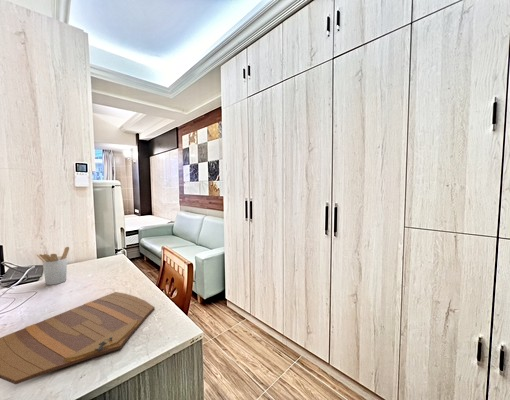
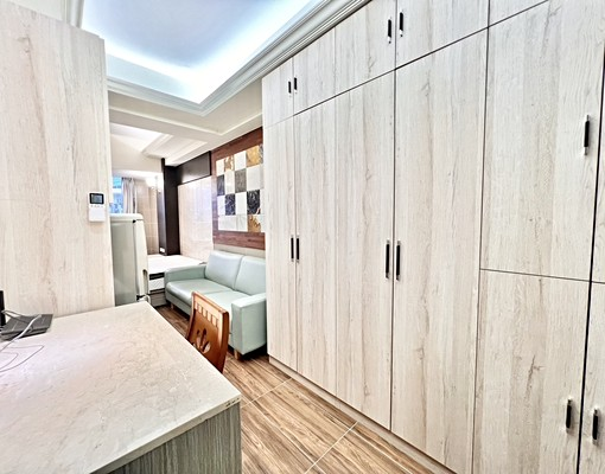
- cutting board (87, 327)
- utensil holder (53, 266)
